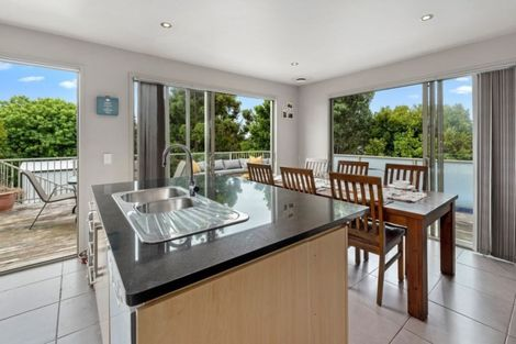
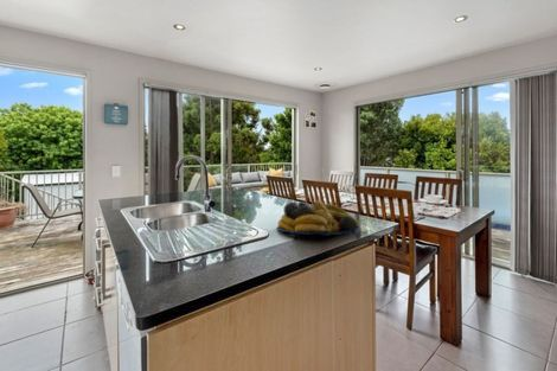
+ fruit bowl (316, 215)
